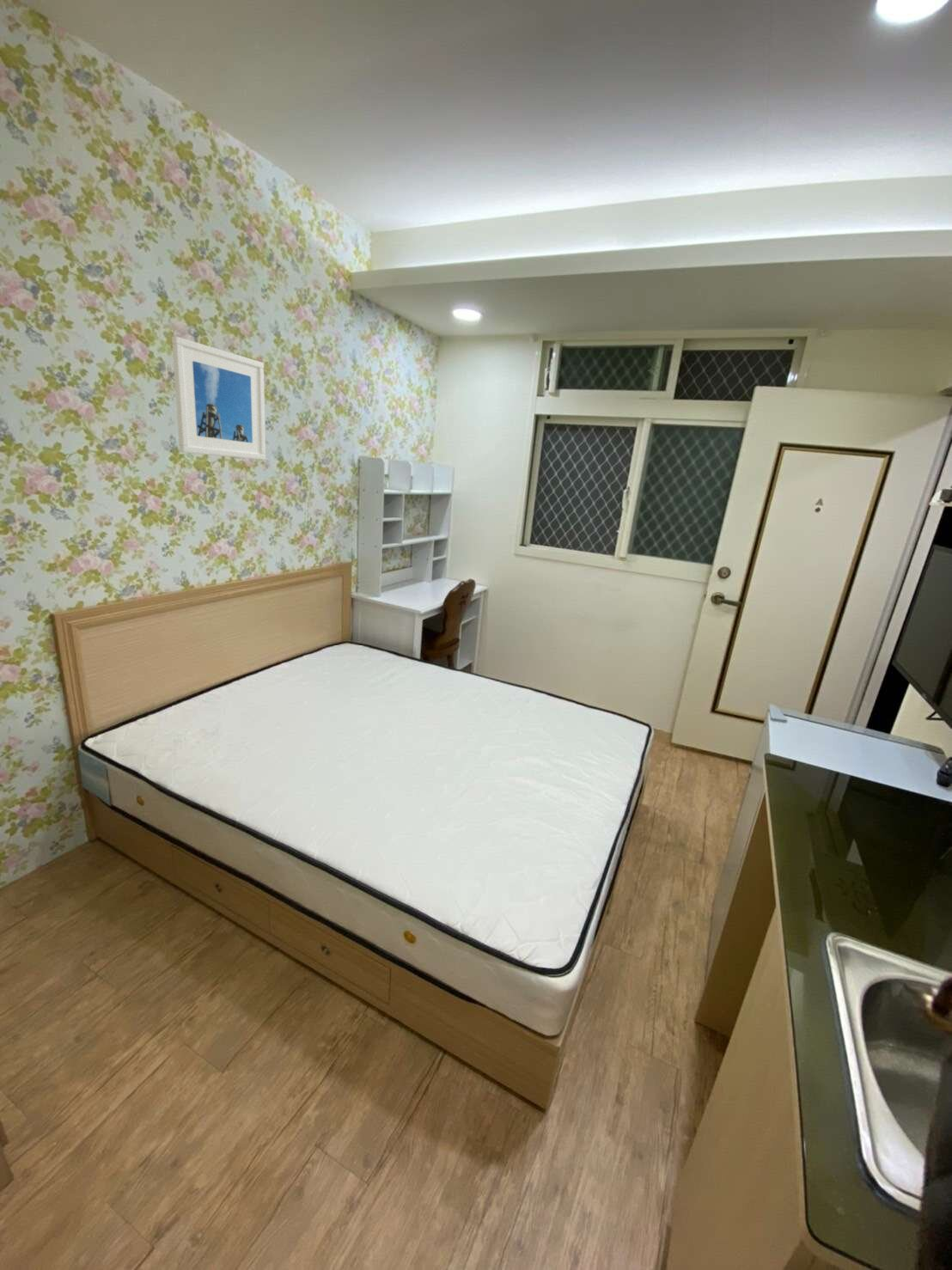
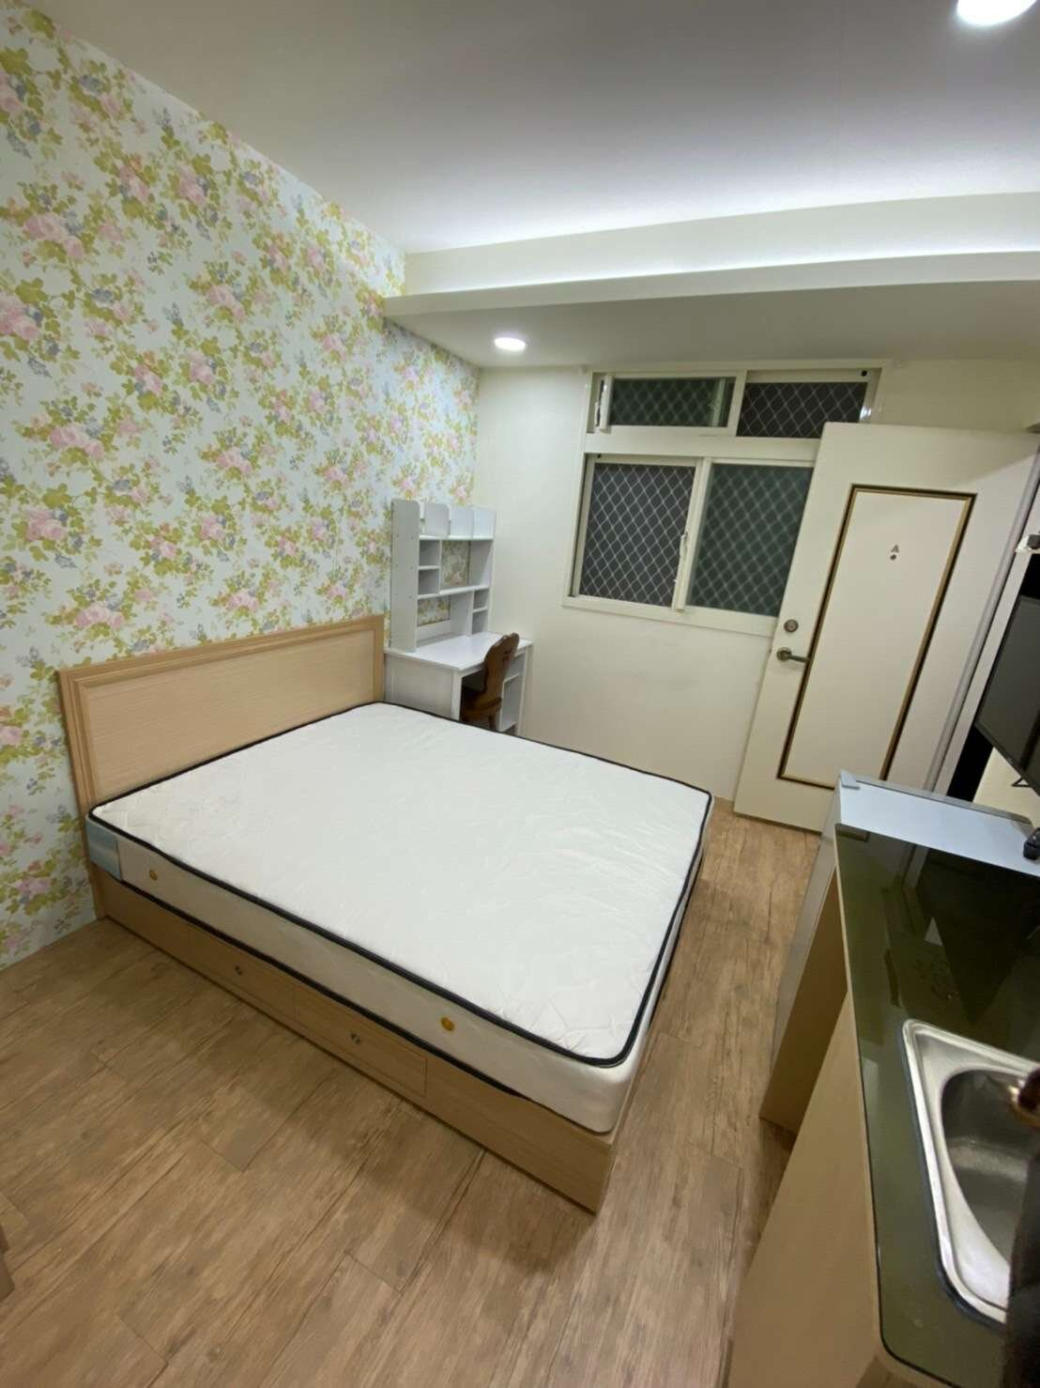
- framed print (223, 405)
